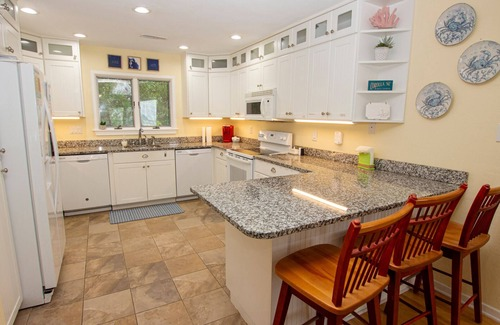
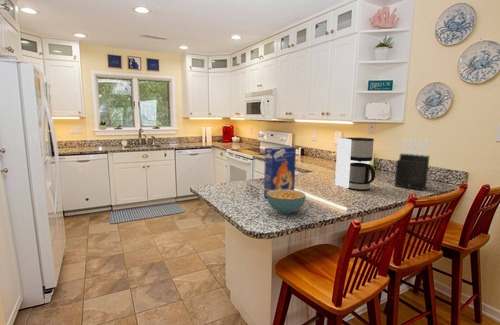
+ cereal bowl (285, 203)
+ coffee maker (360, 163)
+ knife block (411, 163)
+ cereal box (280, 171)
